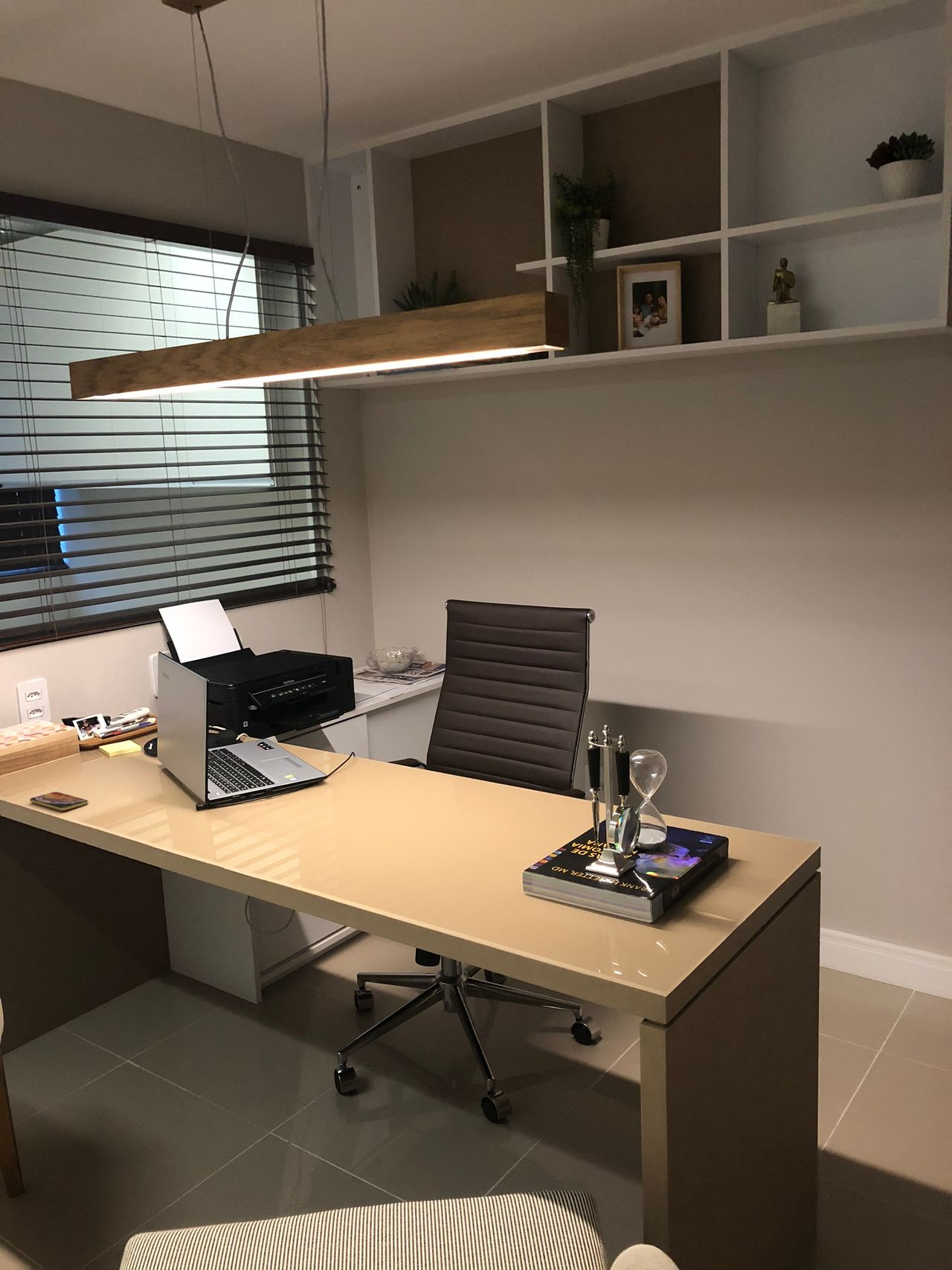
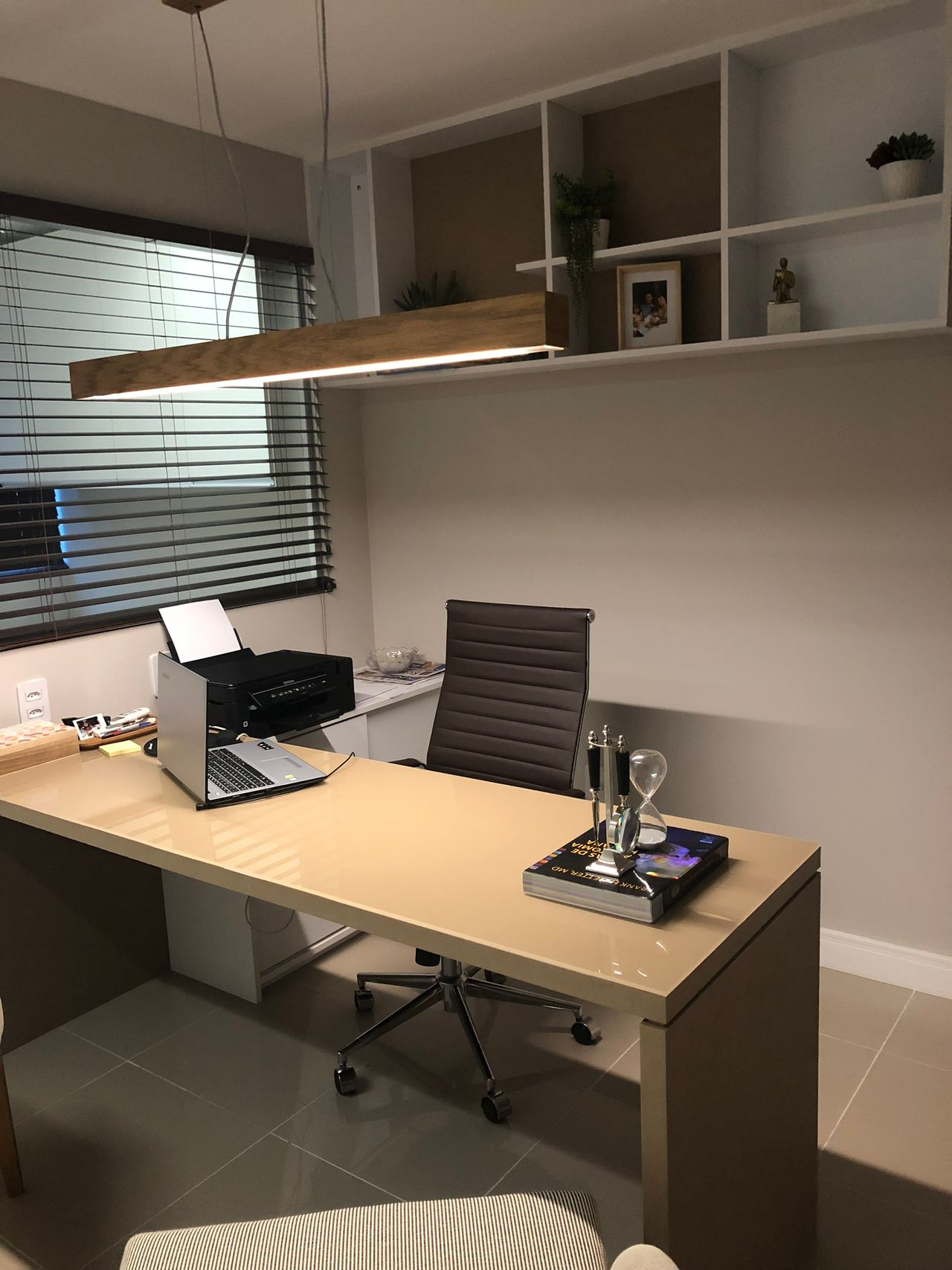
- smartphone (59, 801)
